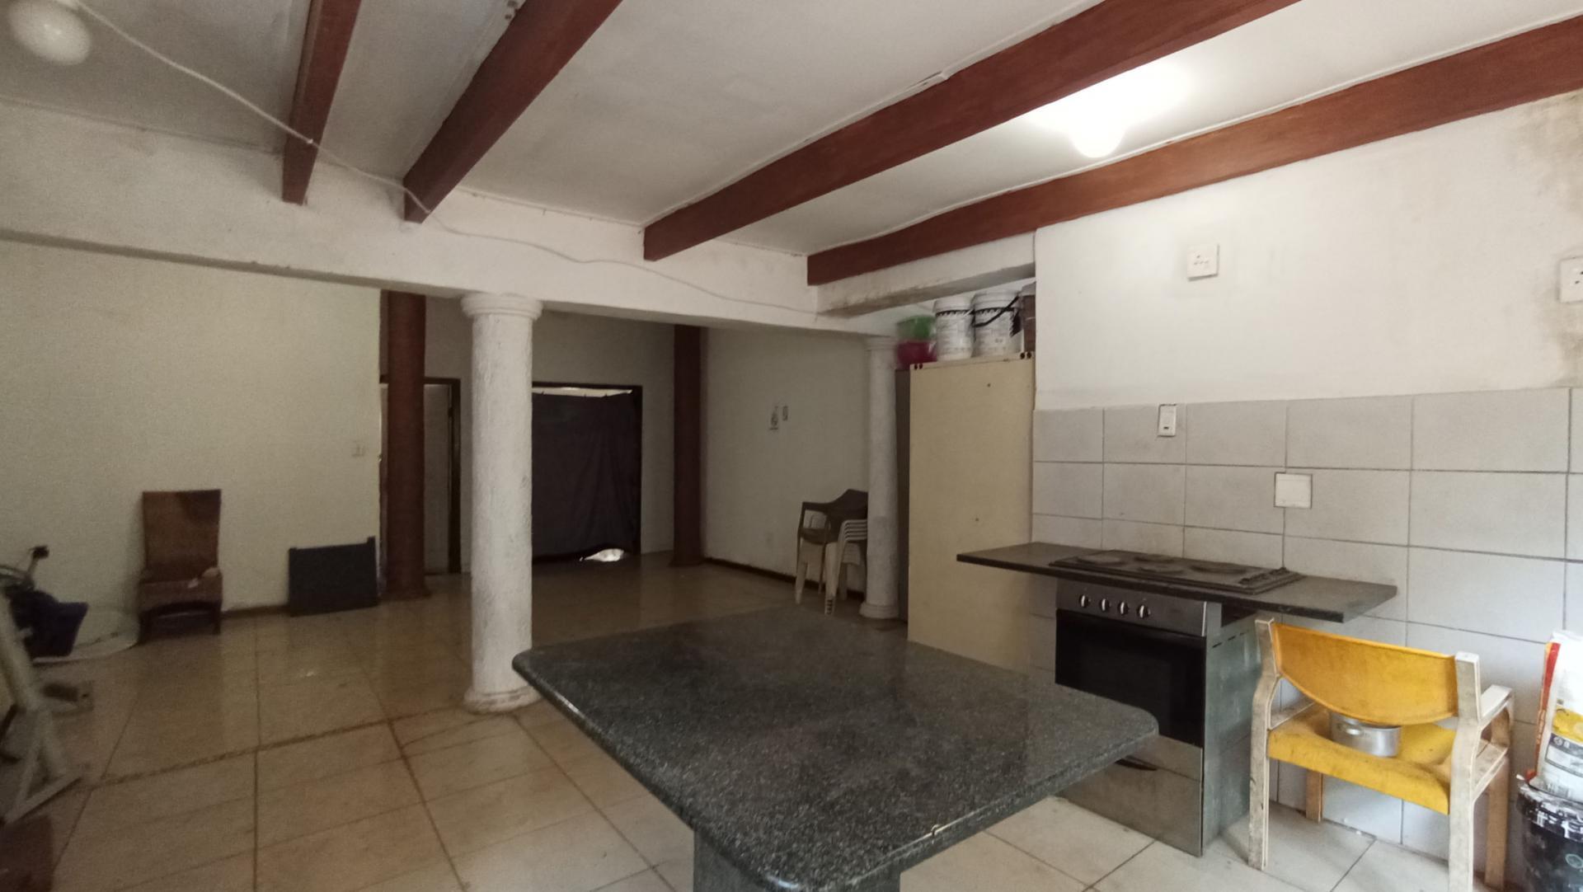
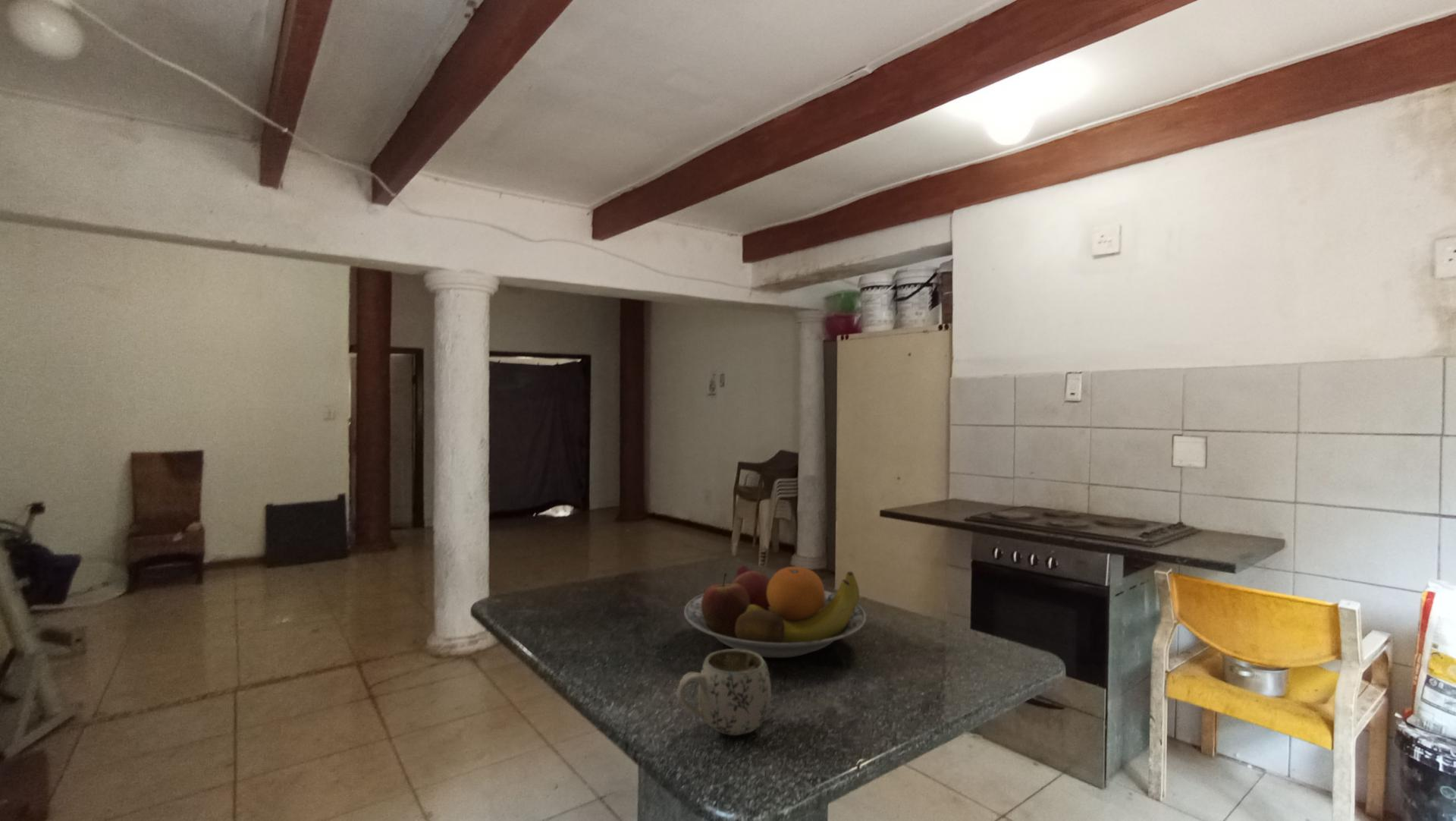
+ fruit bowl (774, 602)
+ mug (723, 695)
